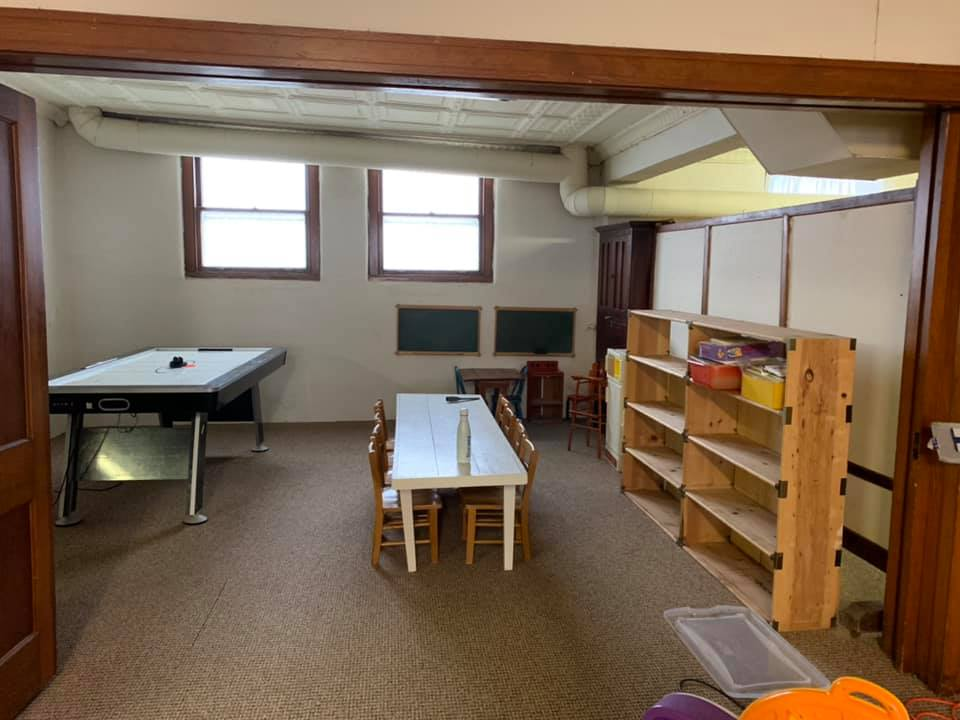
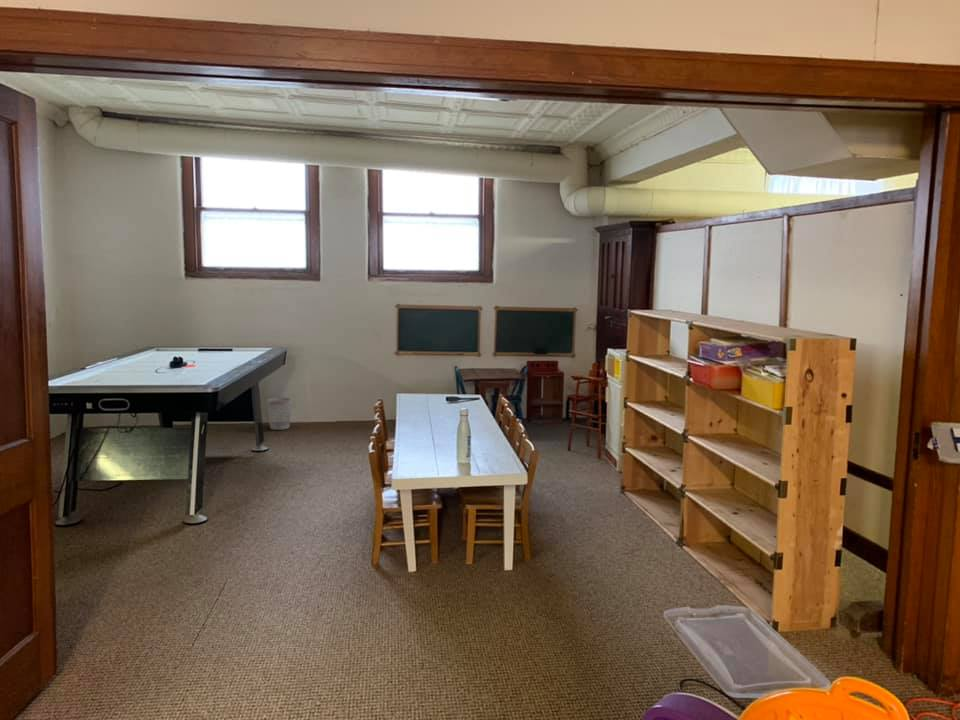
+ wastebasket (279, 413)
